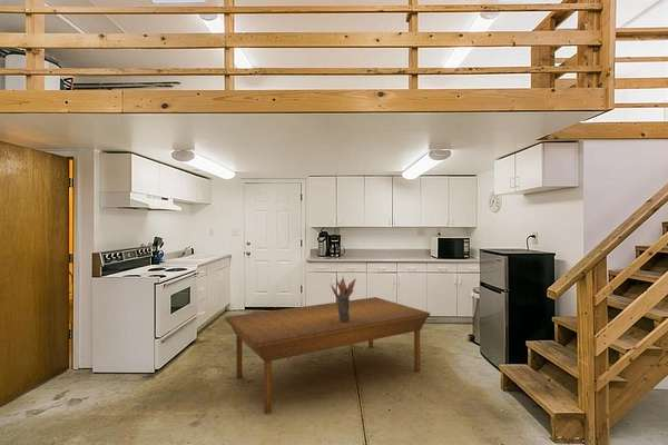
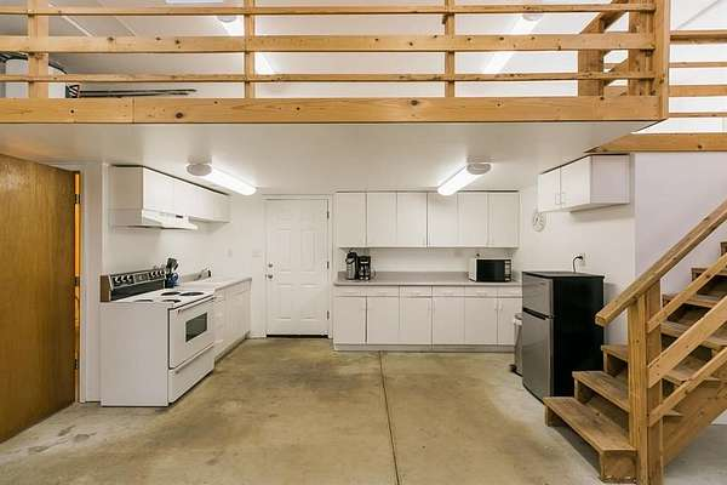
- dining table (330, 344)
- table lamp (342, 298)
